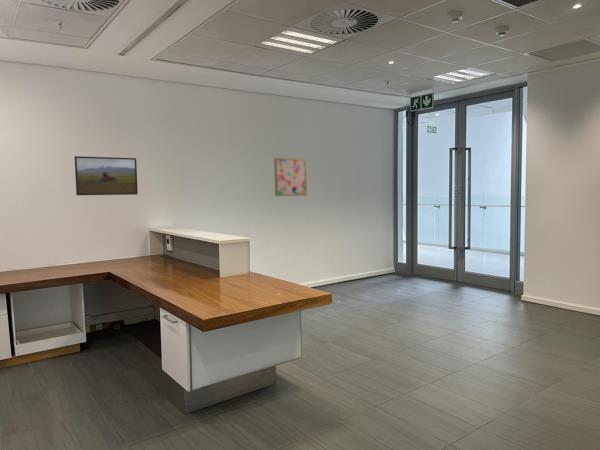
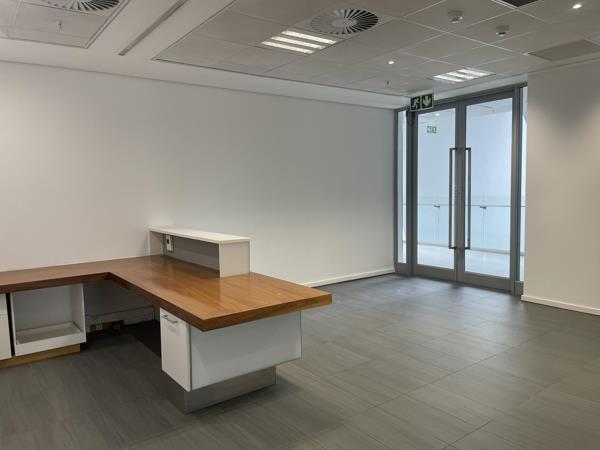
- wall art (291, 177)
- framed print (107, 176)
